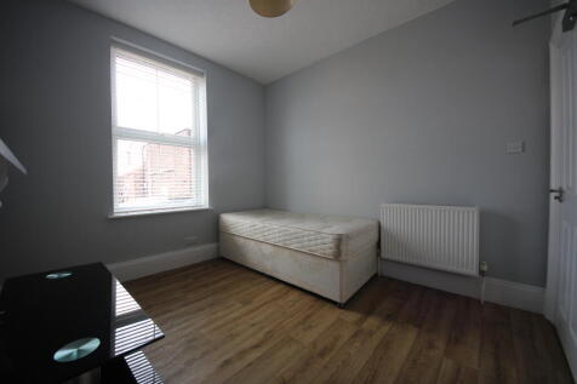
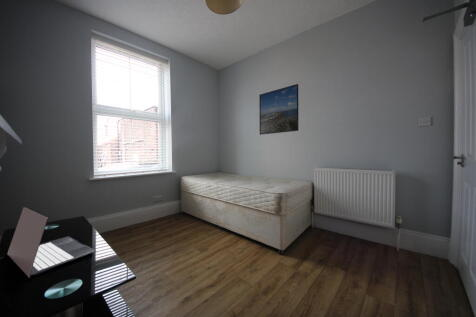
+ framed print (277, 111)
+ laptop (44, 229)
